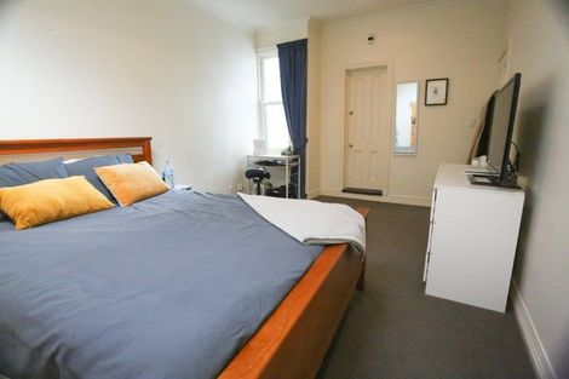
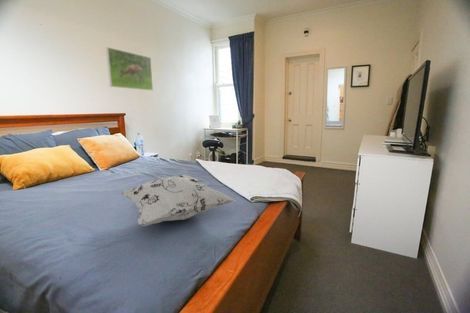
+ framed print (131, 71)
+ decorative pillow (175, 196)
